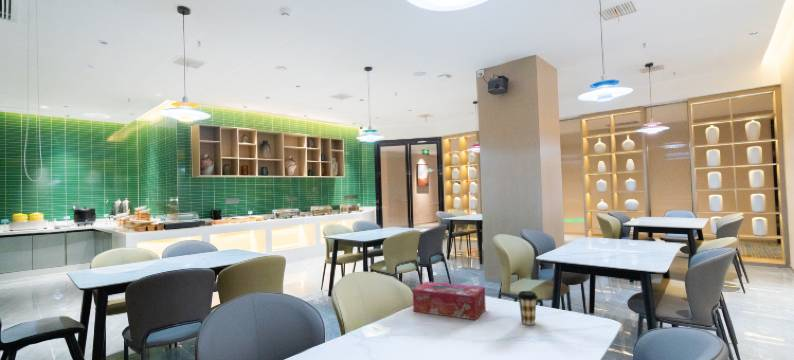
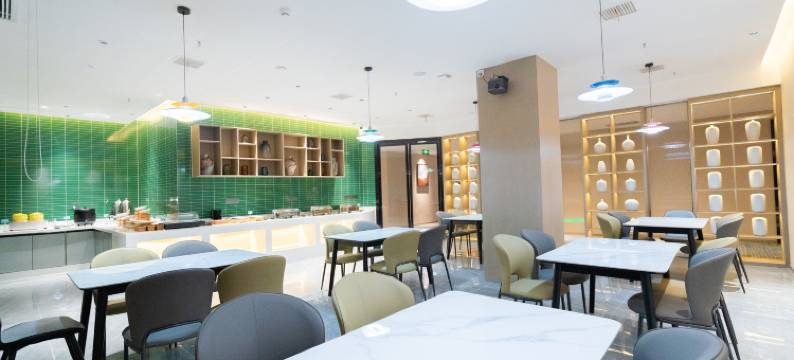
- tissue box (449, 299)
- coffee cup (527, 307)
